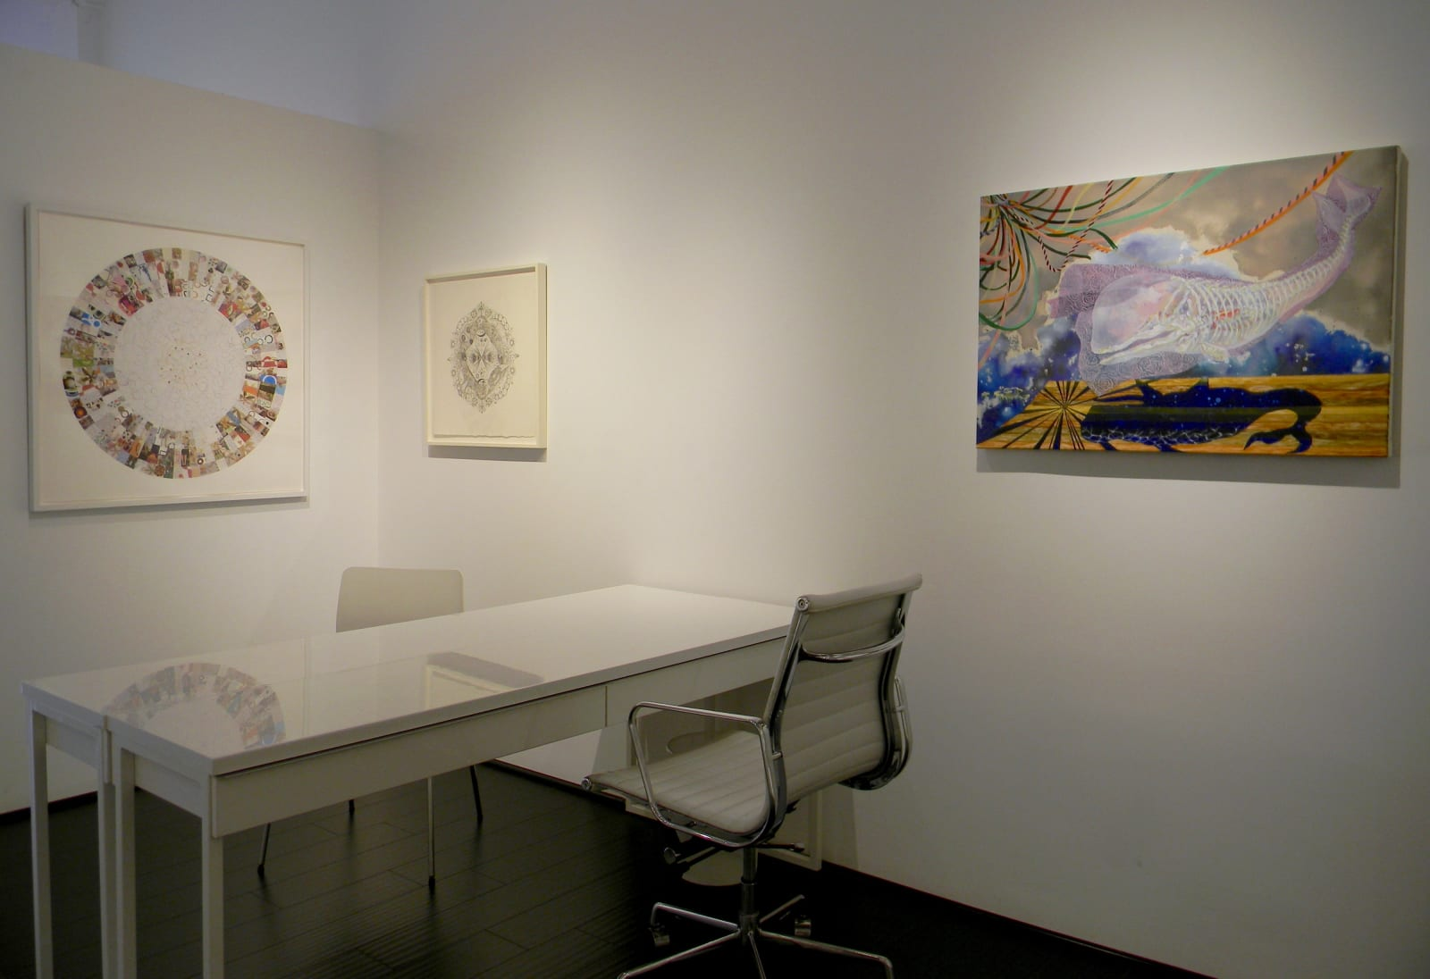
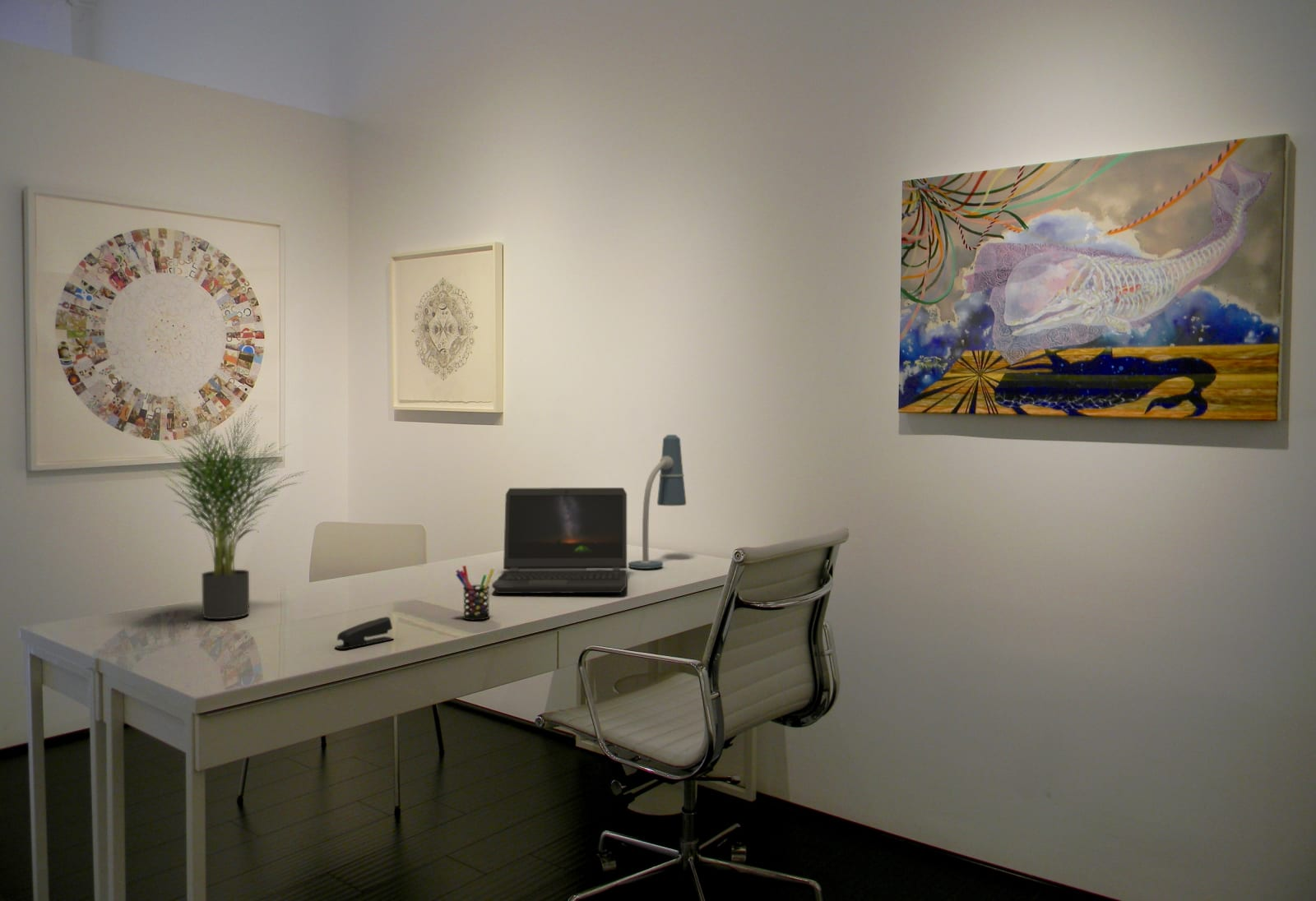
+ pen holder (476, 591)
+ laptop computer (563, 538)
+ potted plant (235, 506)
+ stapler (364, 632)
+ desk lamp (658, 499)
